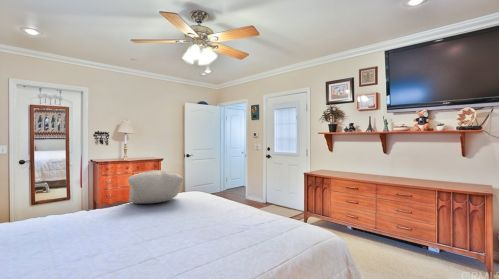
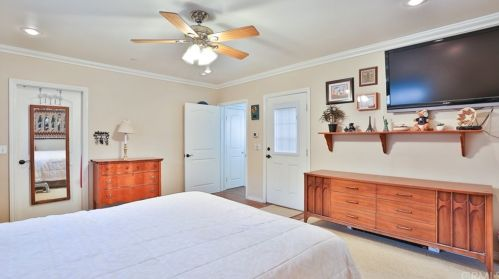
- pillow (155, 186)
